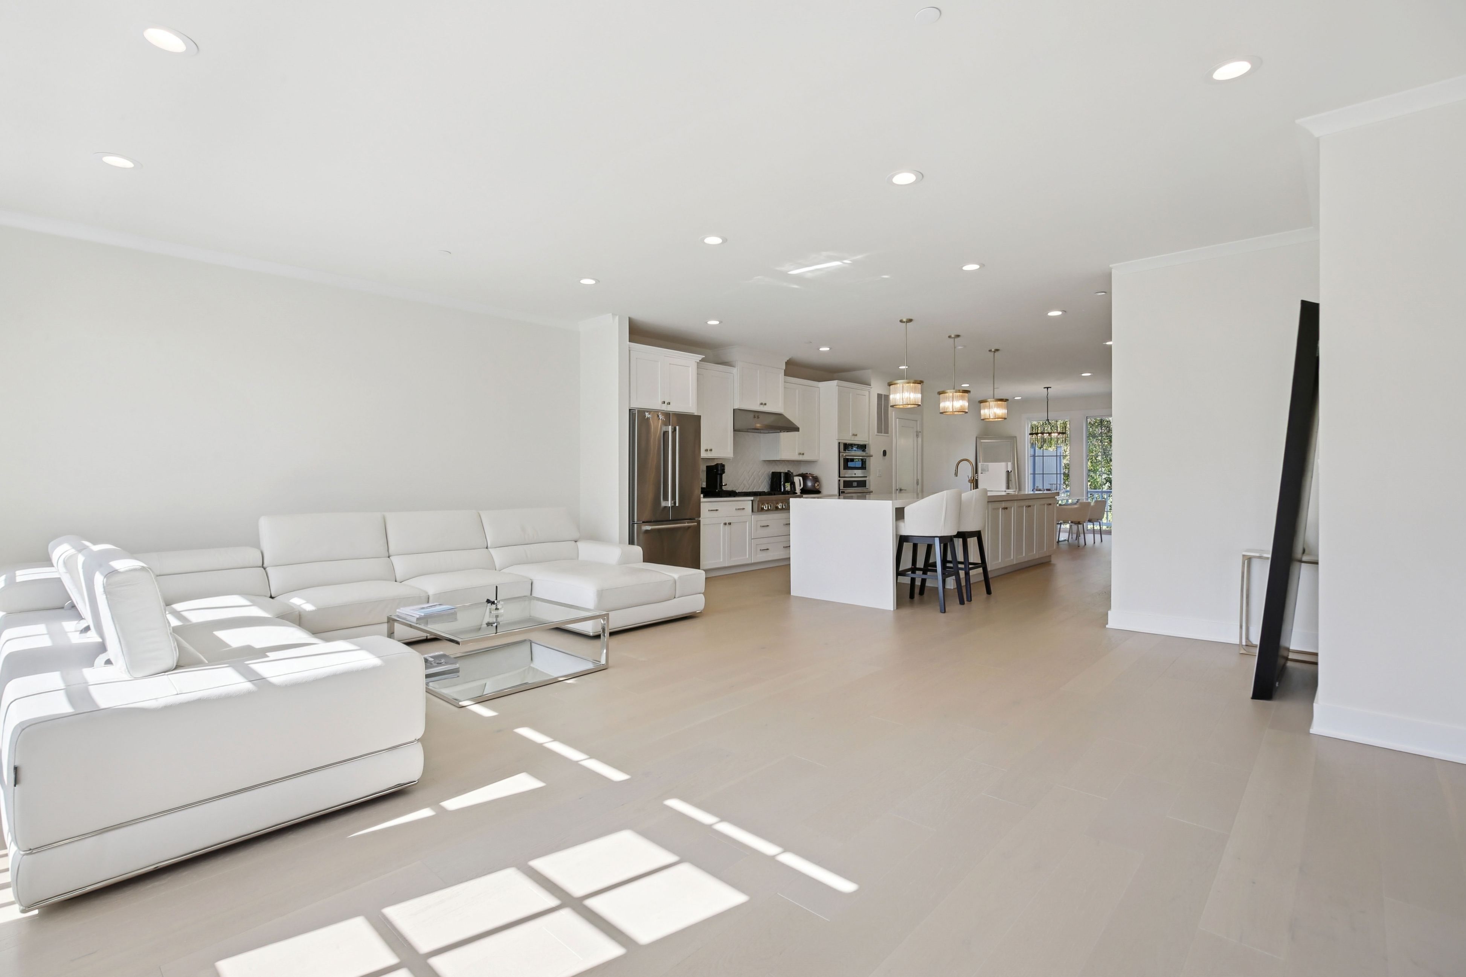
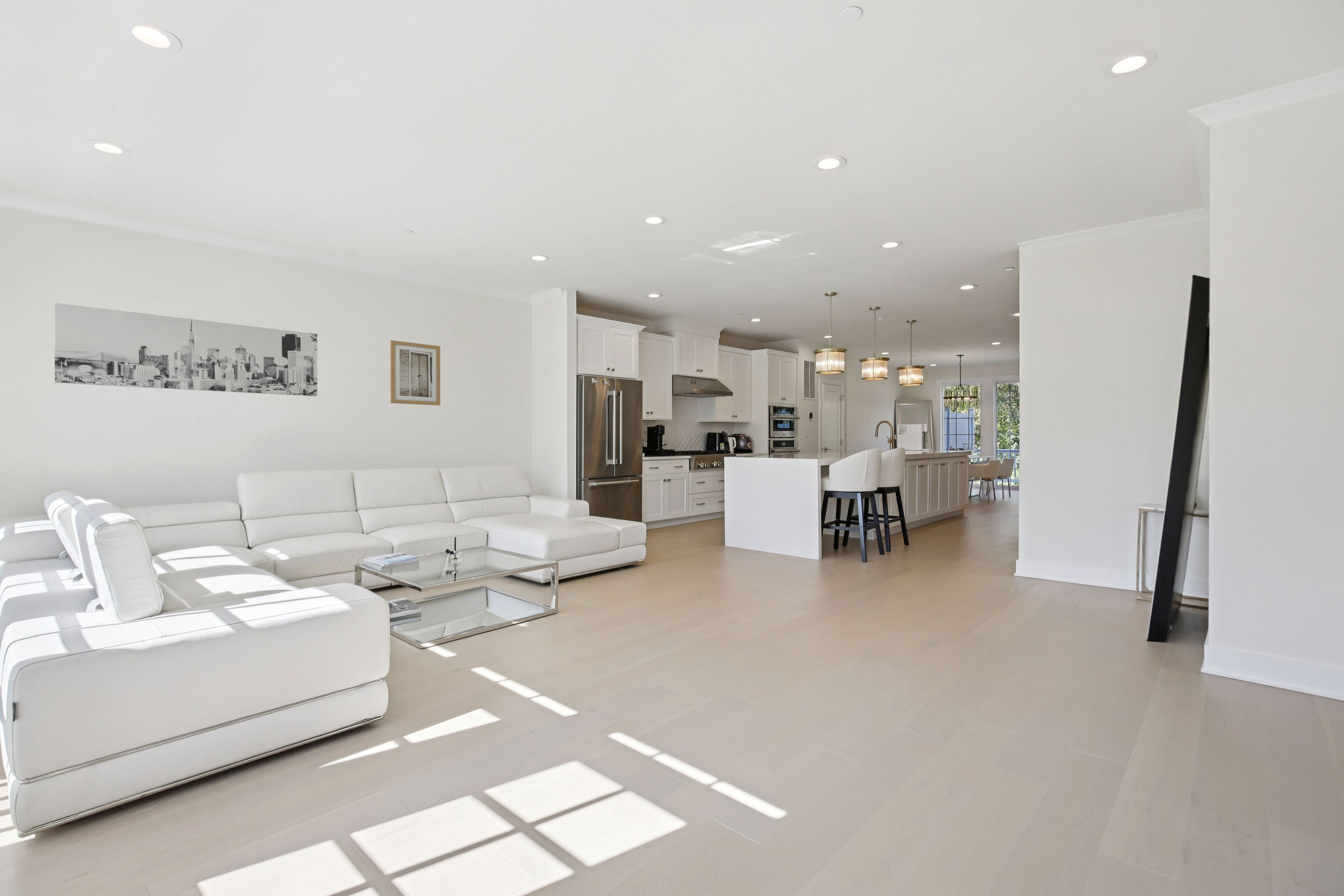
+ wall art (202, 355)
+ wall art (416, 374)
